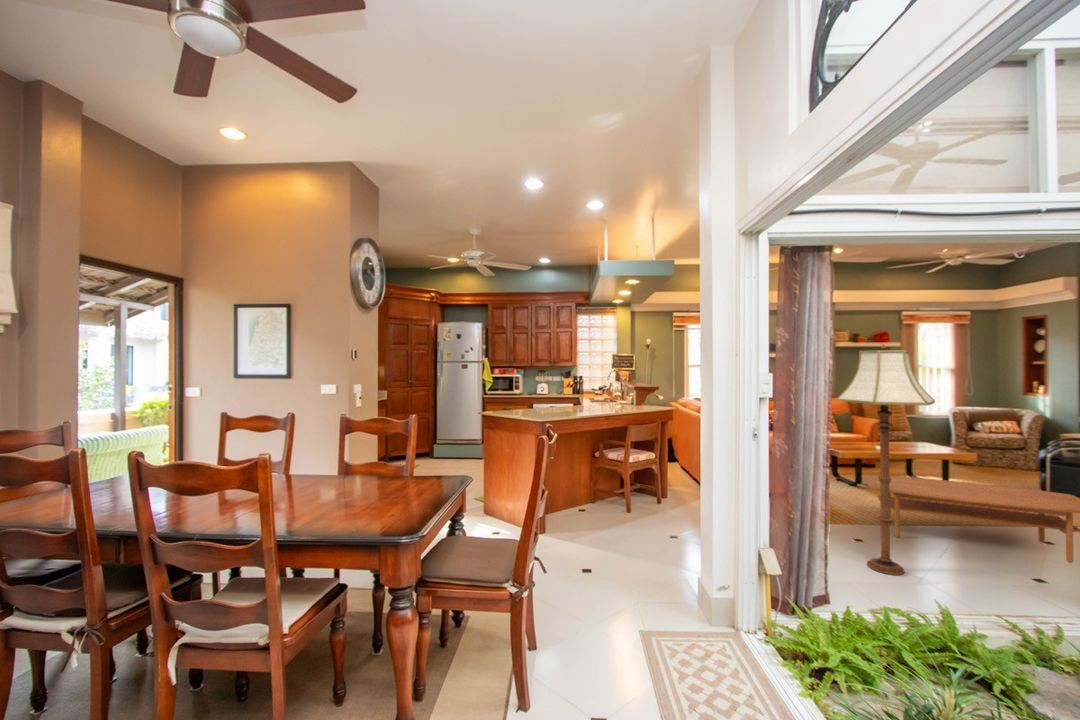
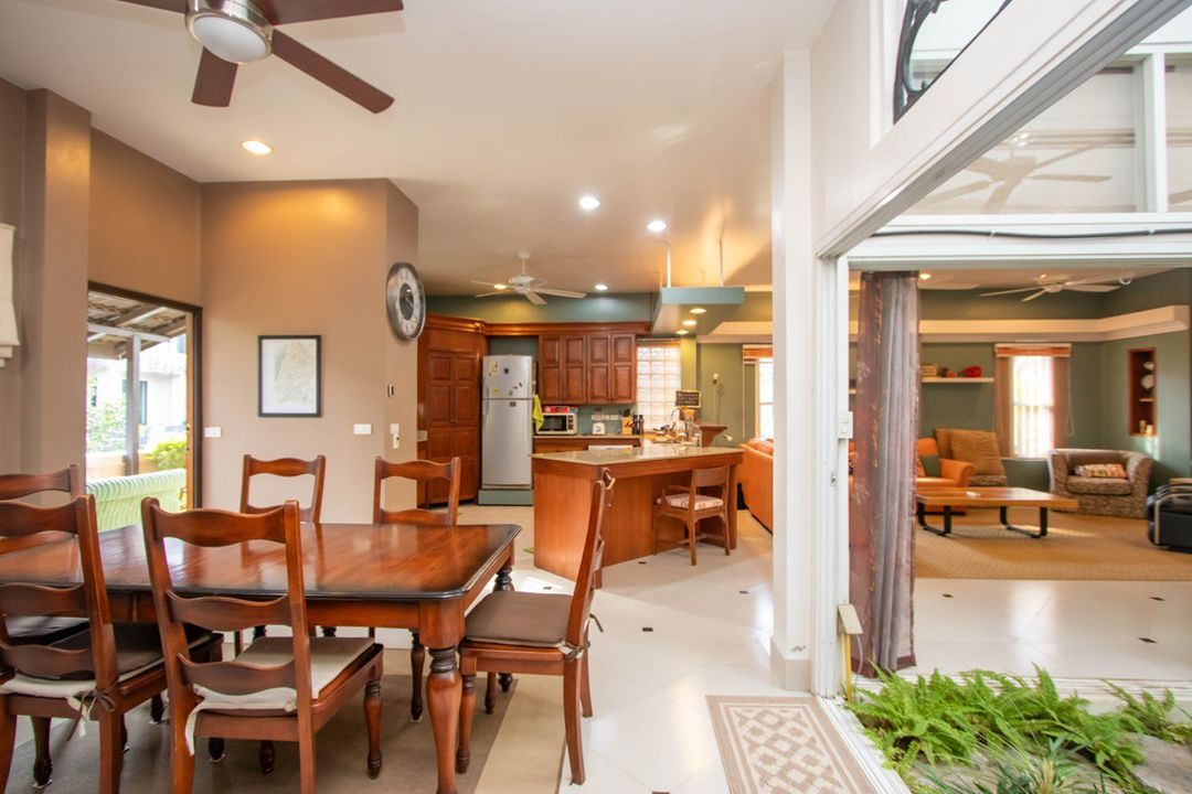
- floor lamp (884, 455)
- coffee table (968, 515)
